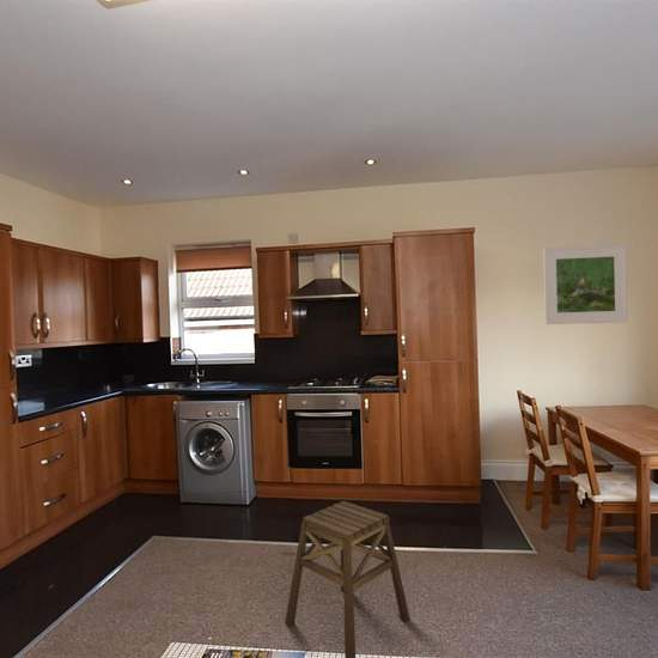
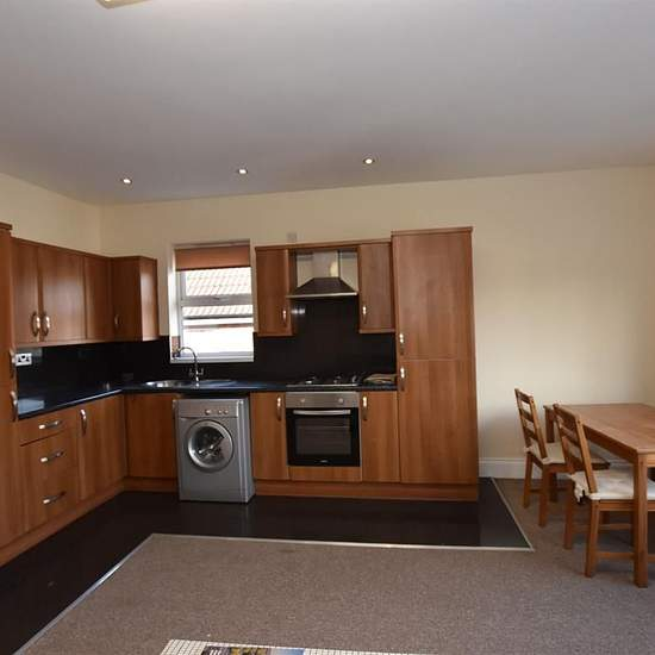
- stool (346, 568)
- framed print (585, 285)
